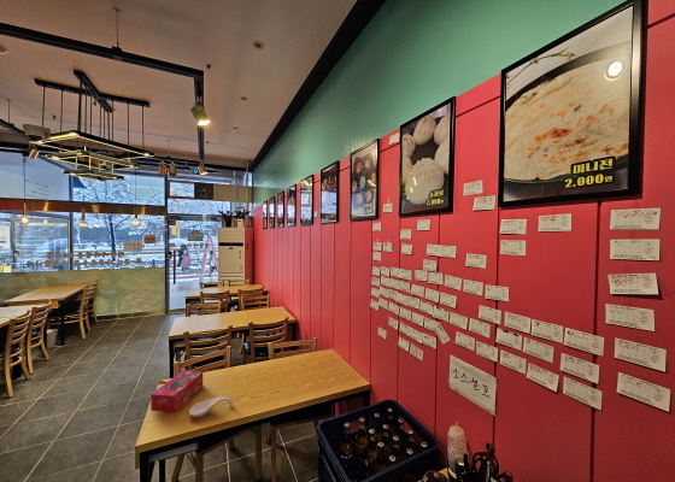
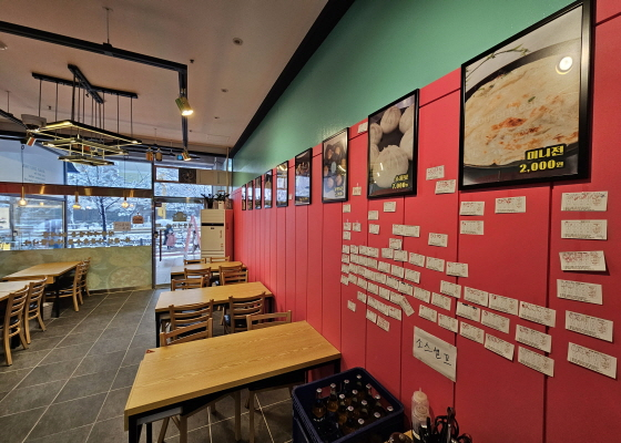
- spoon rest (211, 405)
- tissue box (178, 389)
